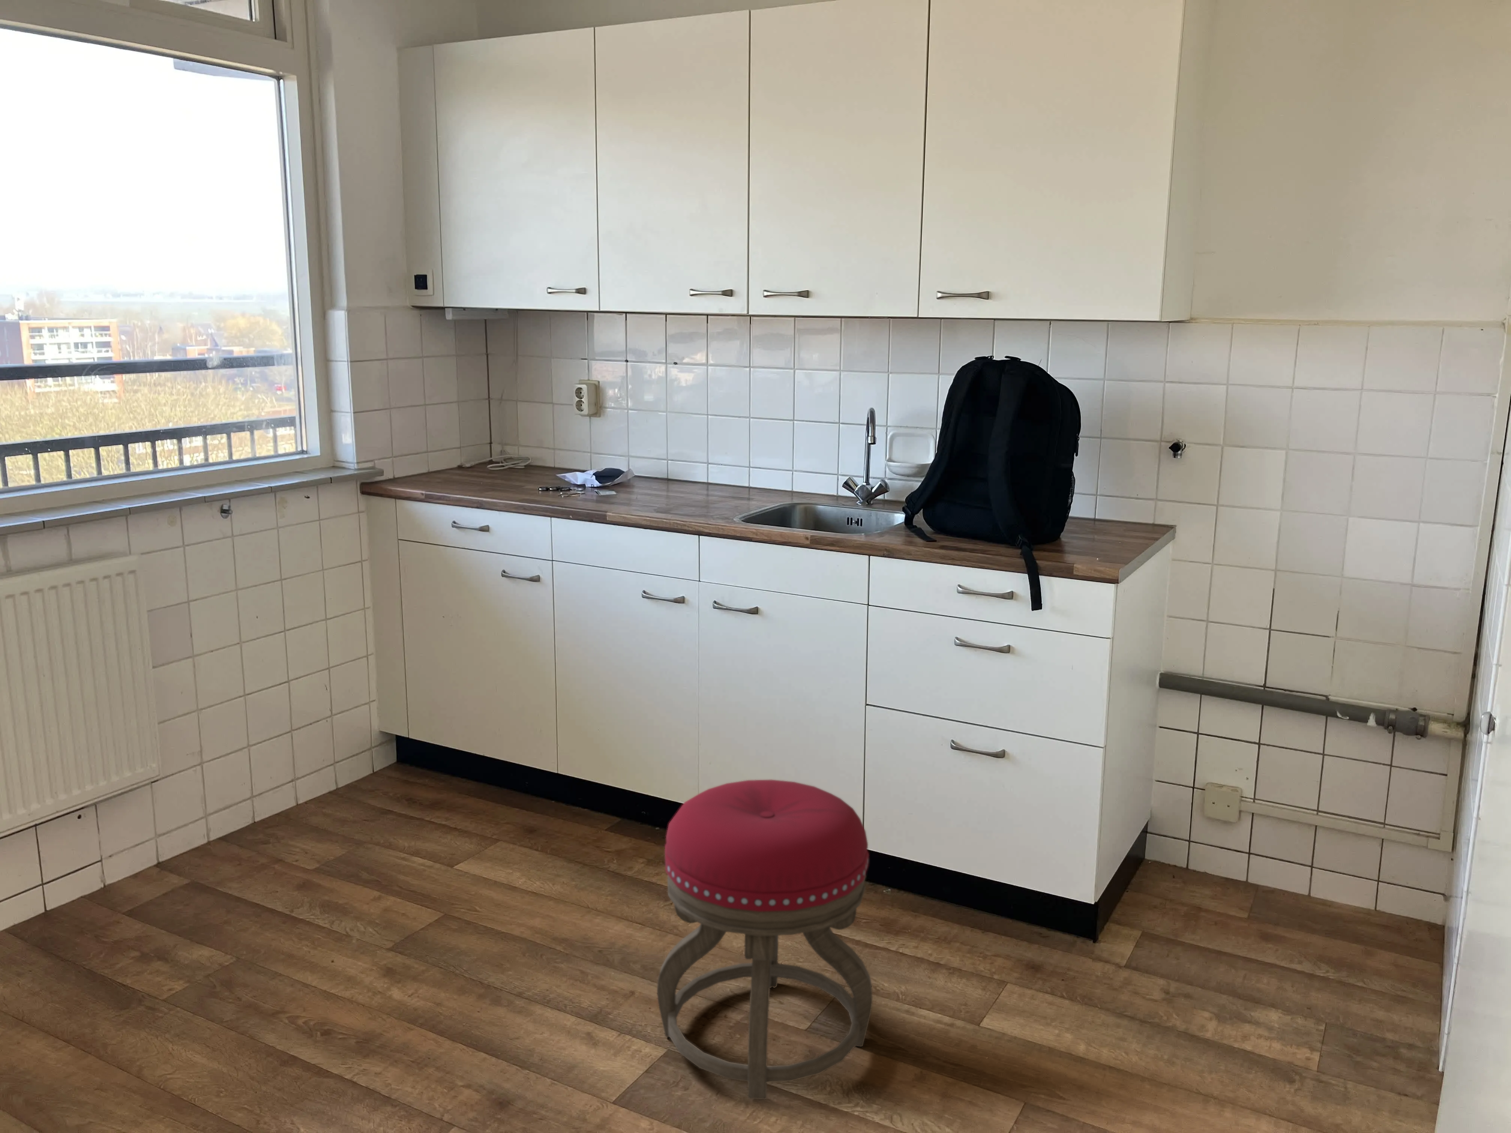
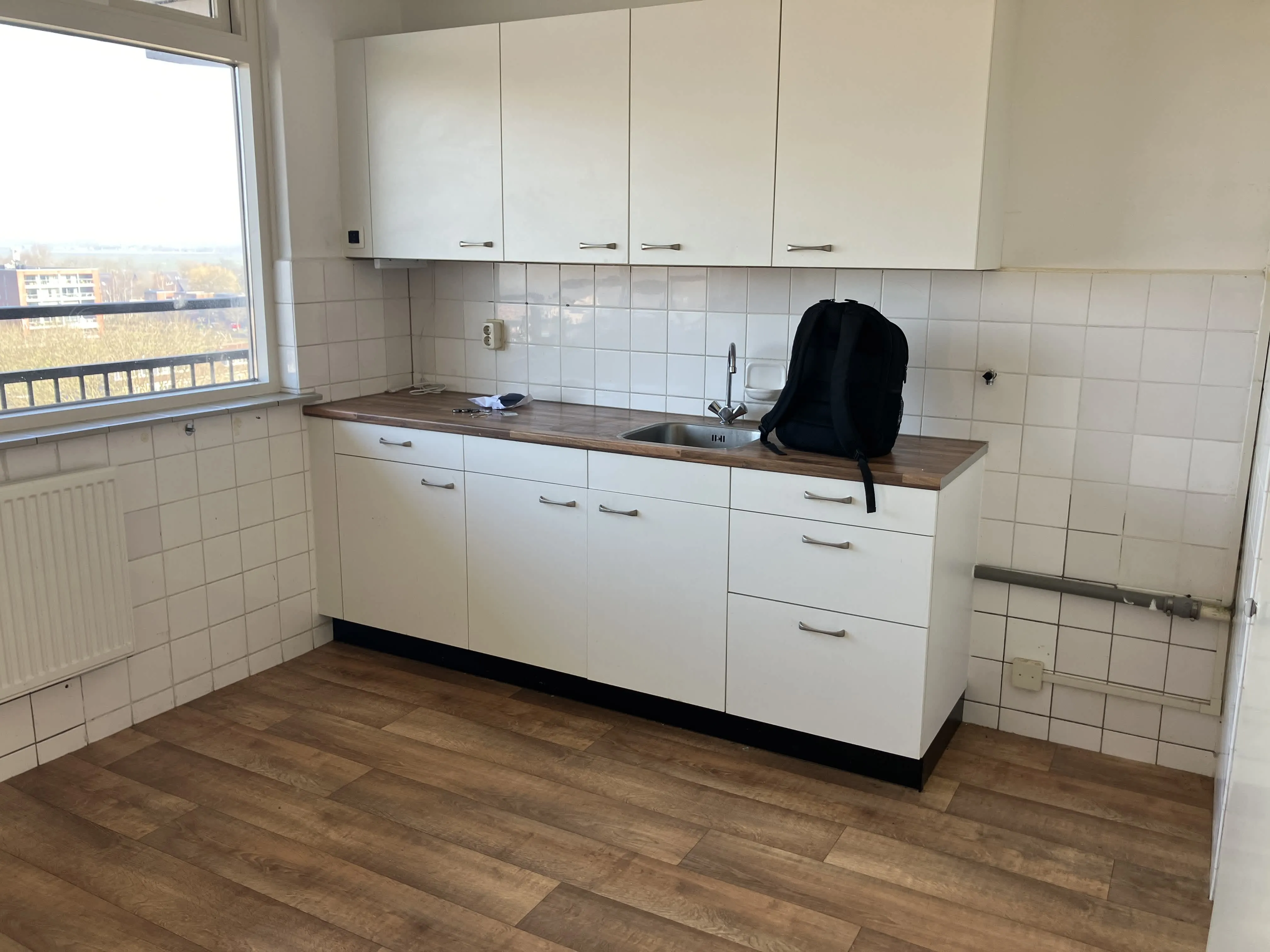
- stool (765, 924)
